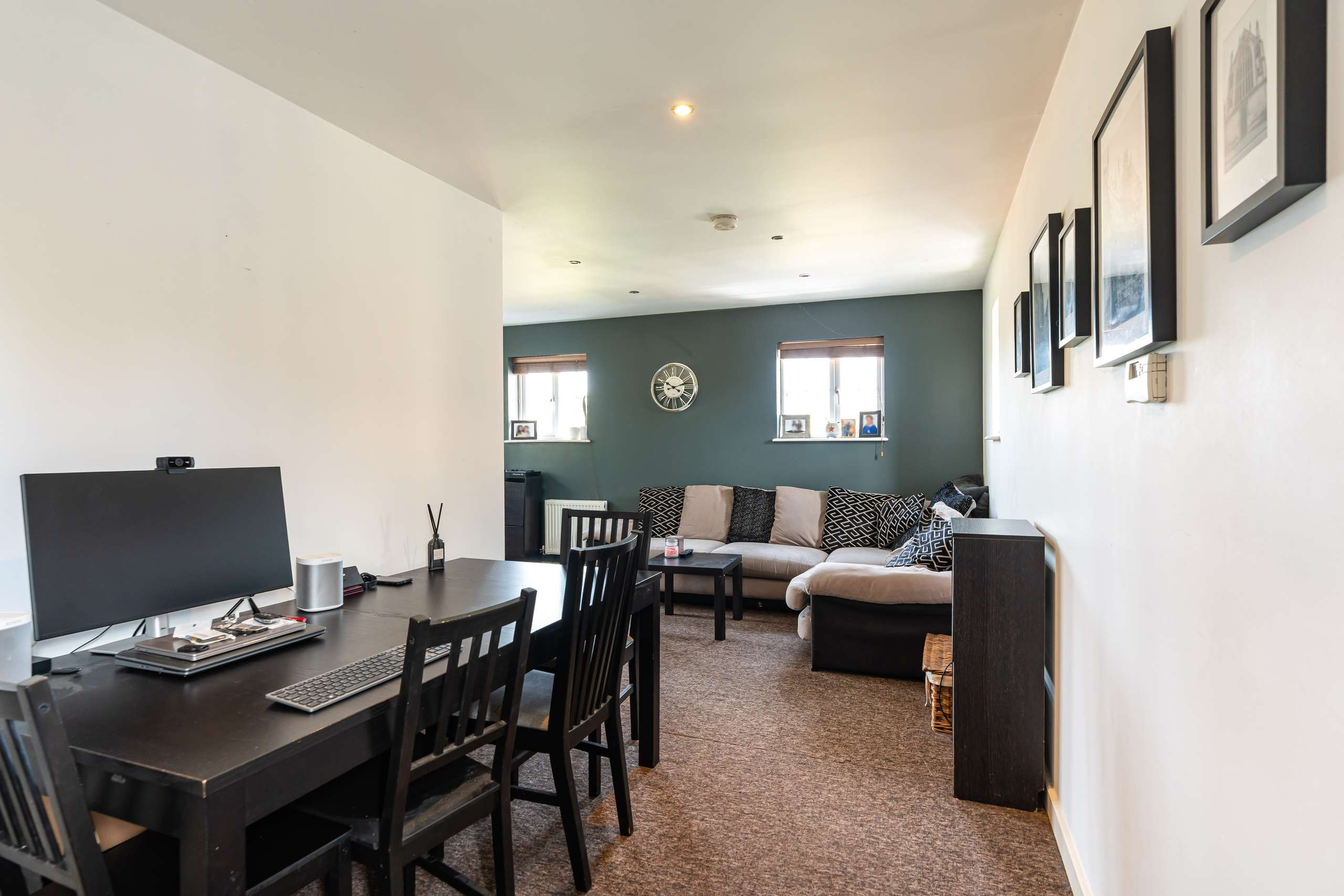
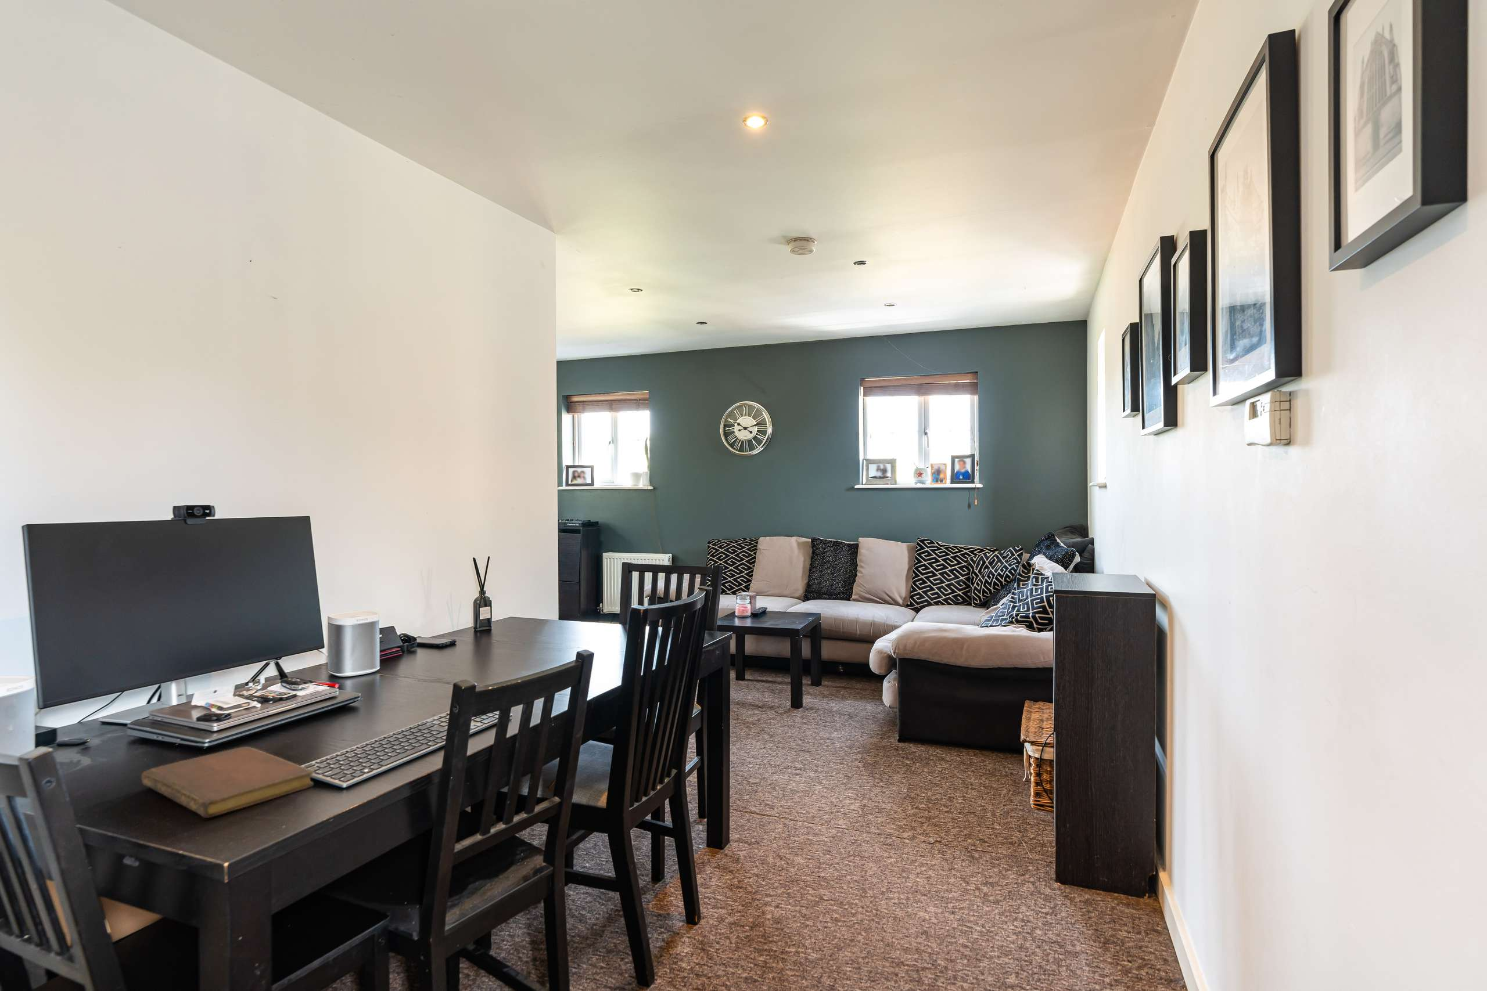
+ notebook (228, 778)
